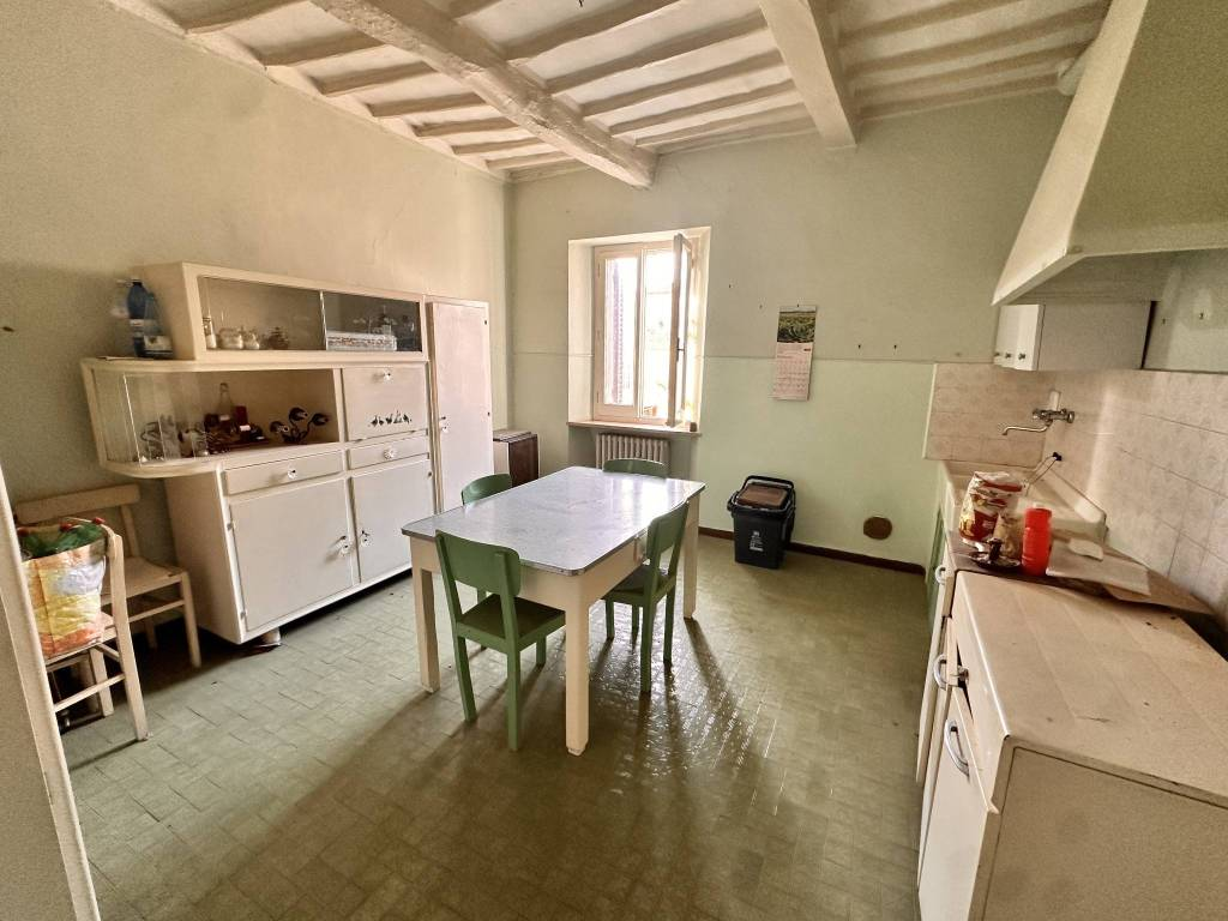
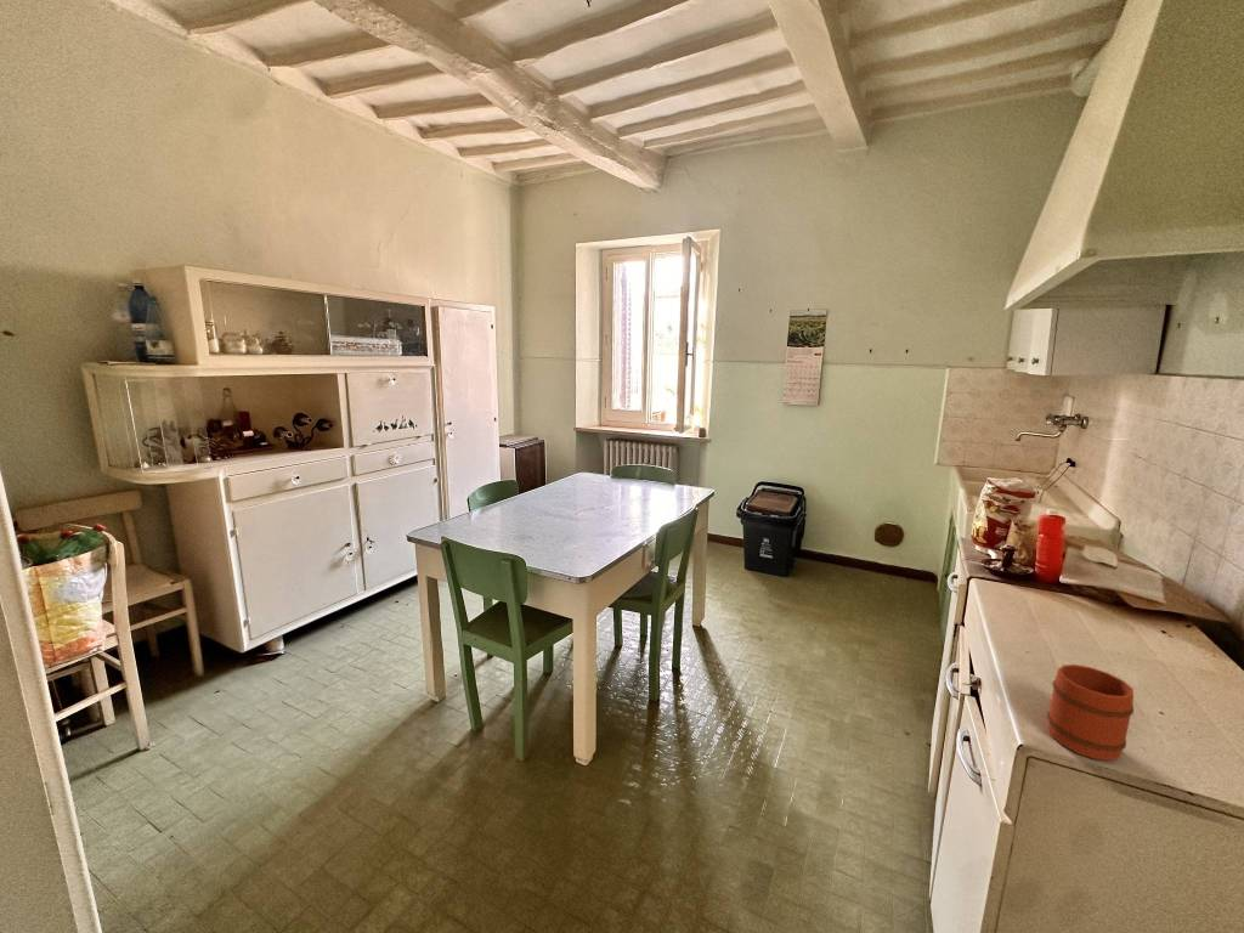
+ mug (1087, 706)
